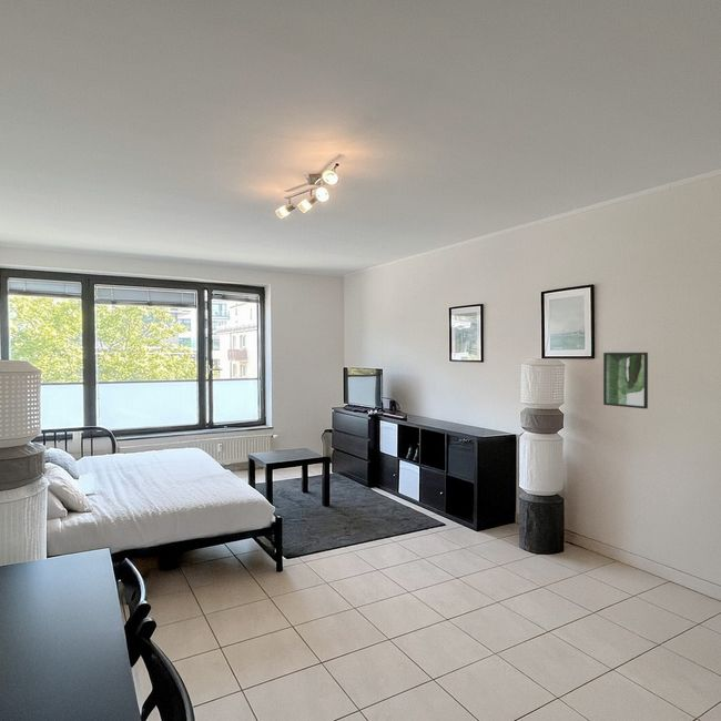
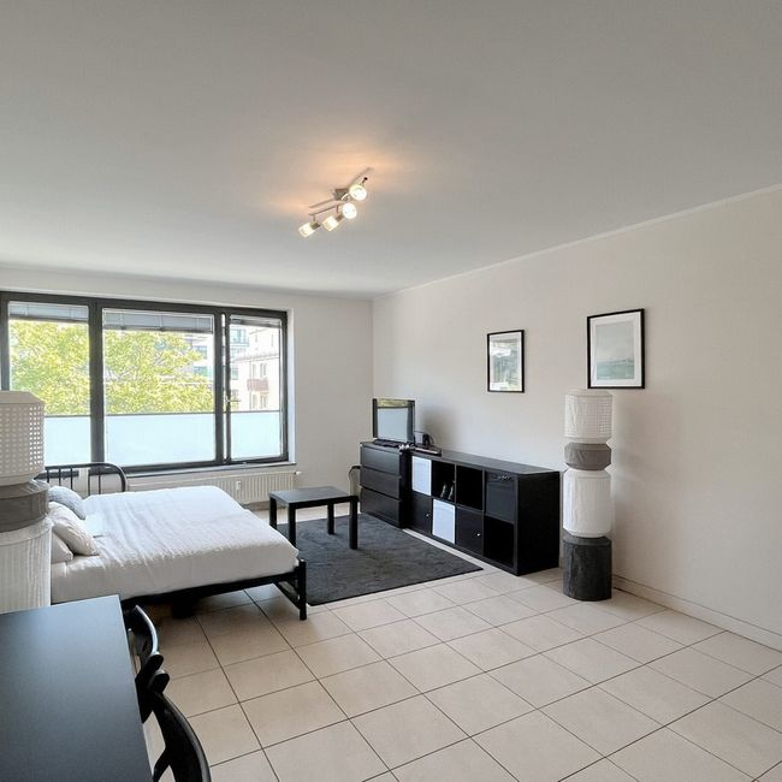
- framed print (624, 379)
